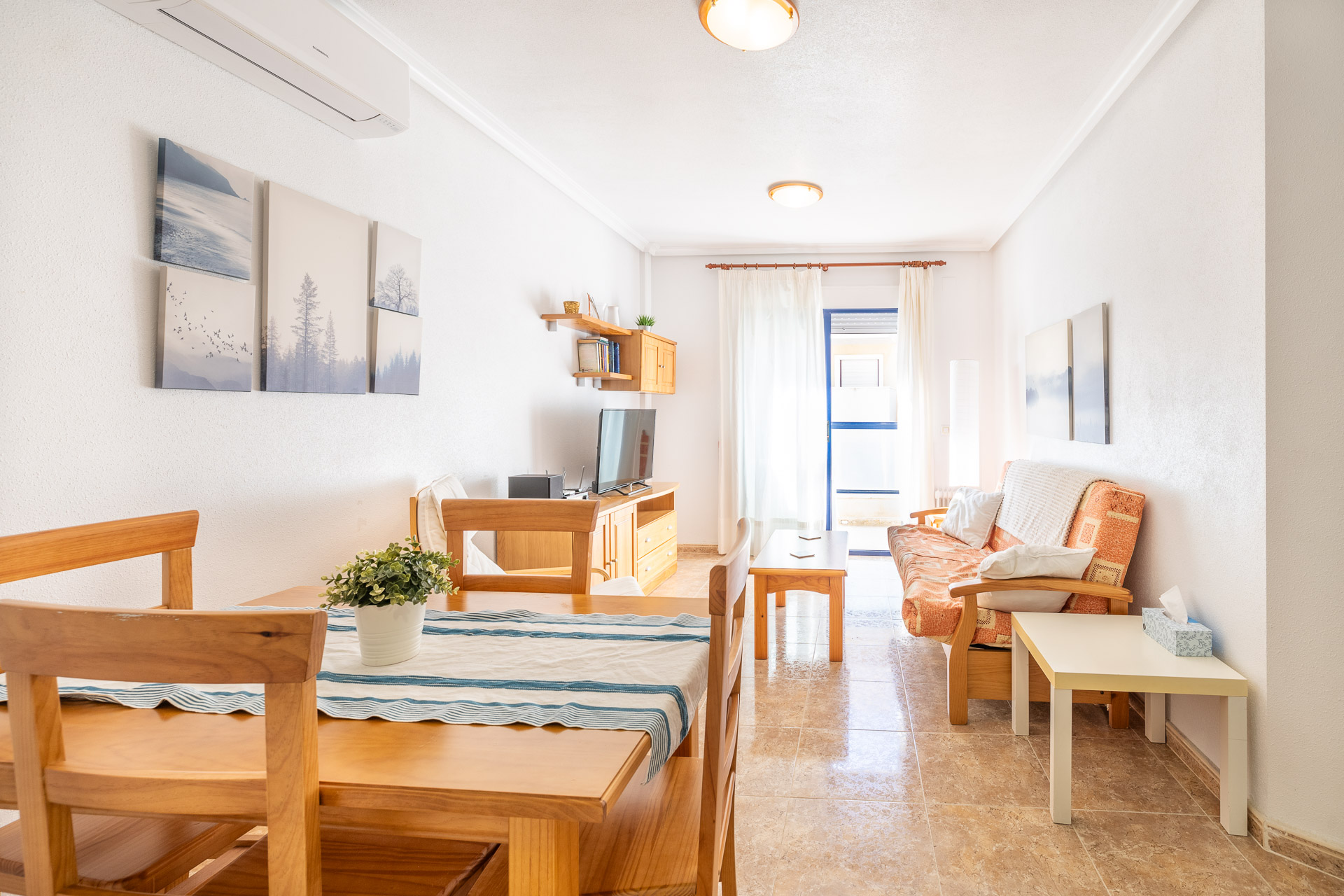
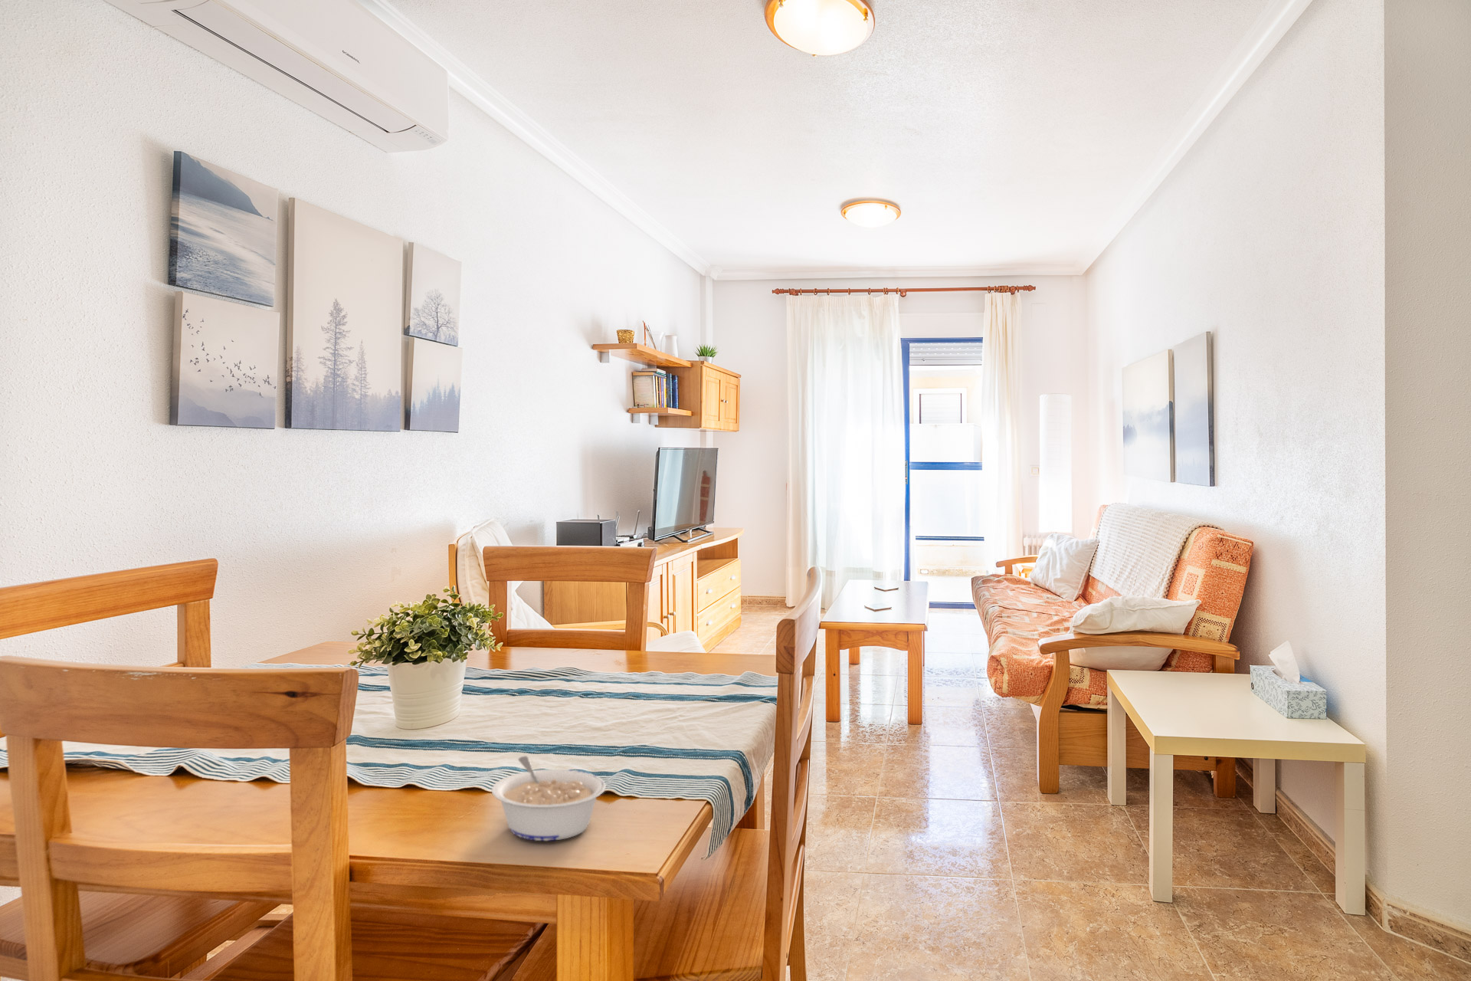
+ legume (545, 801)
